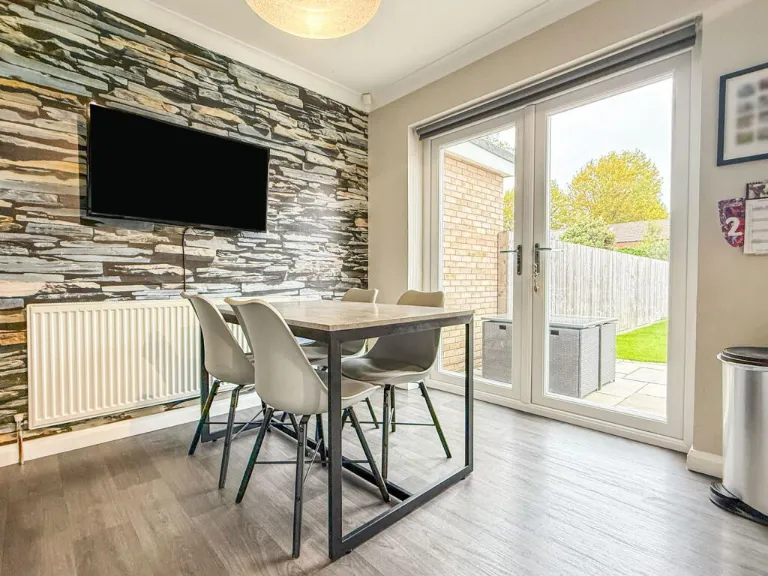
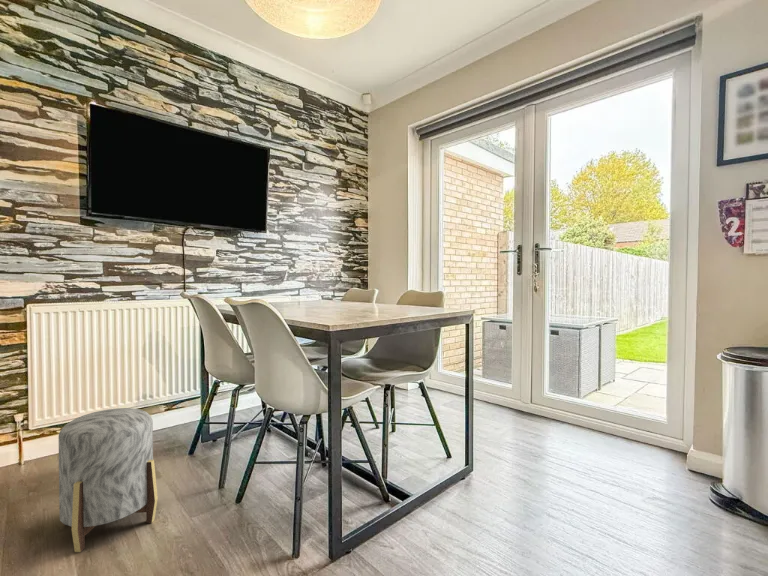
+ stool (108, 468)
